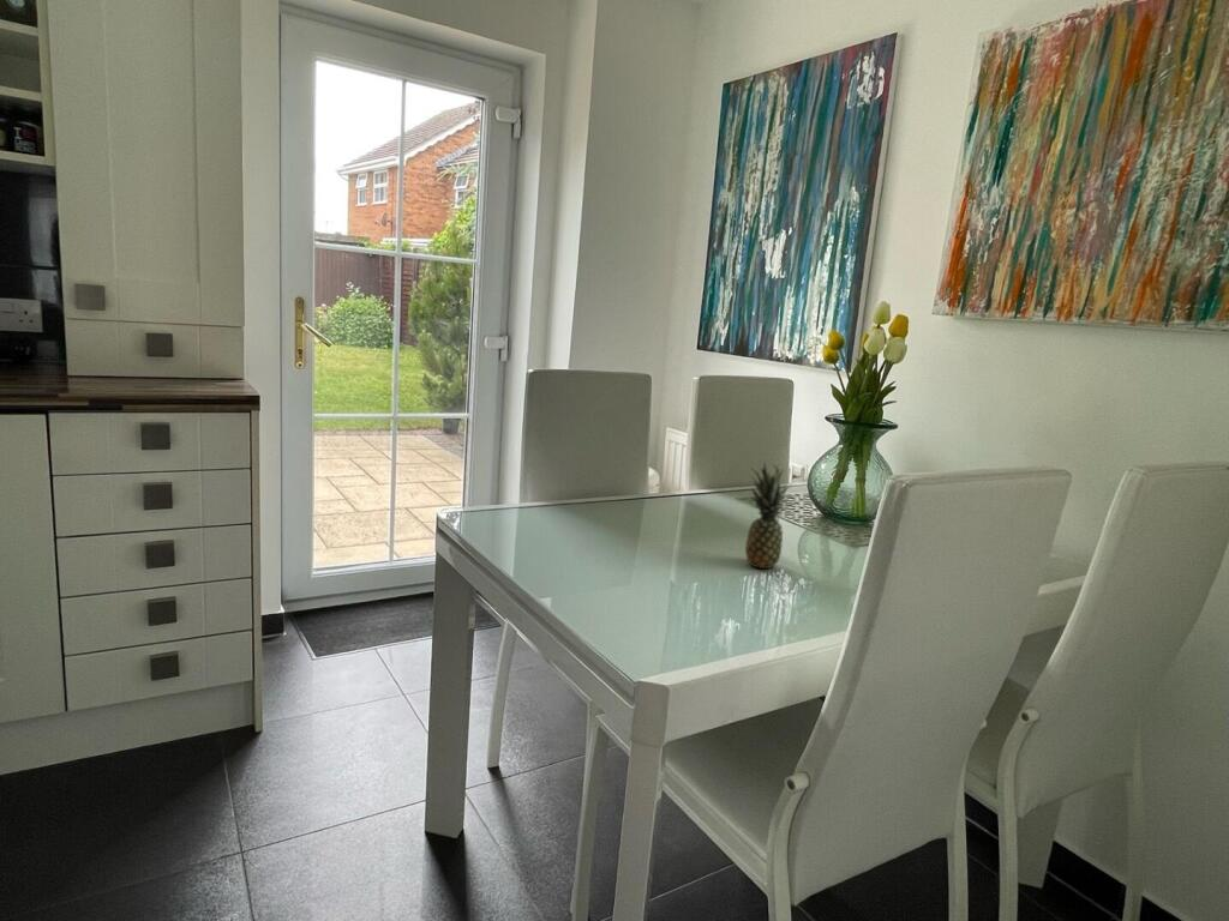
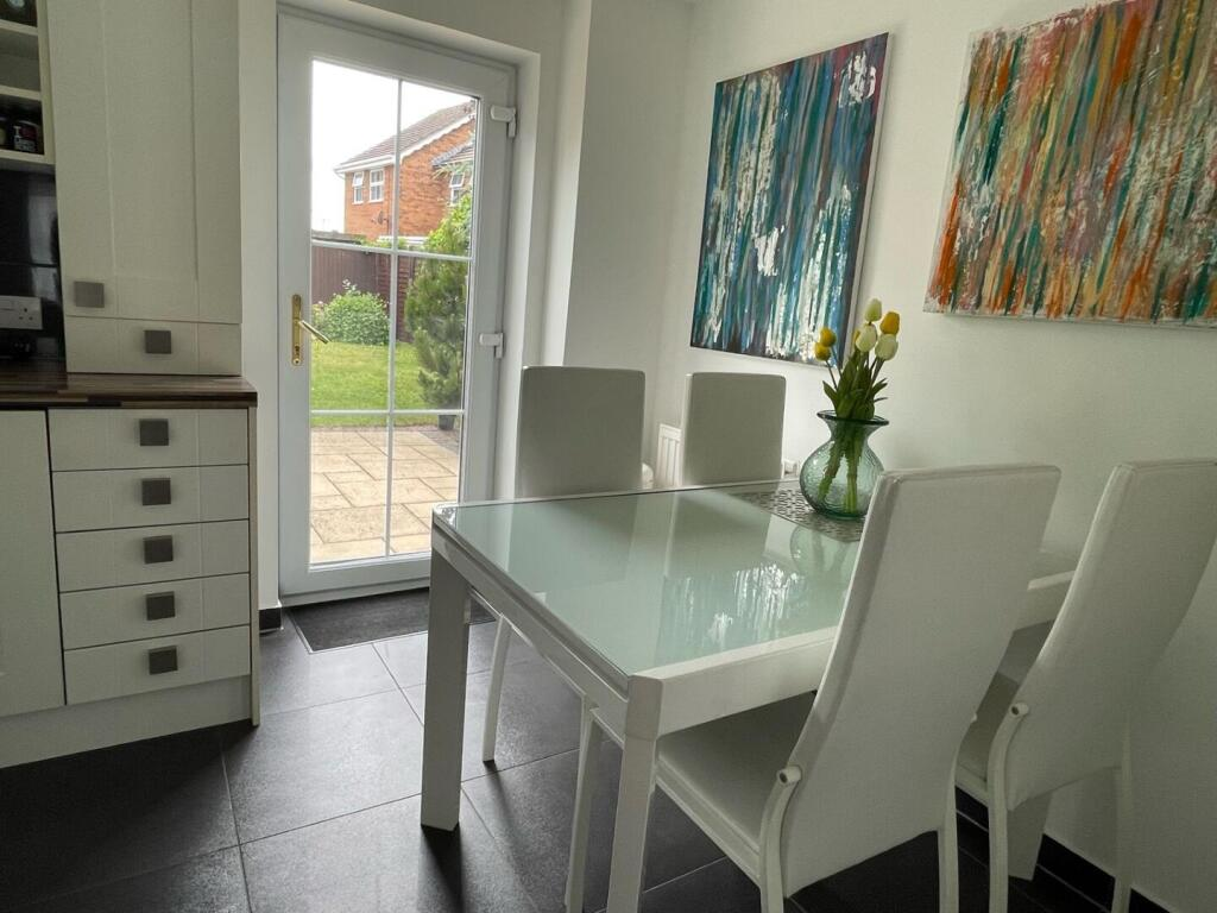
- fruit (766, 512)
